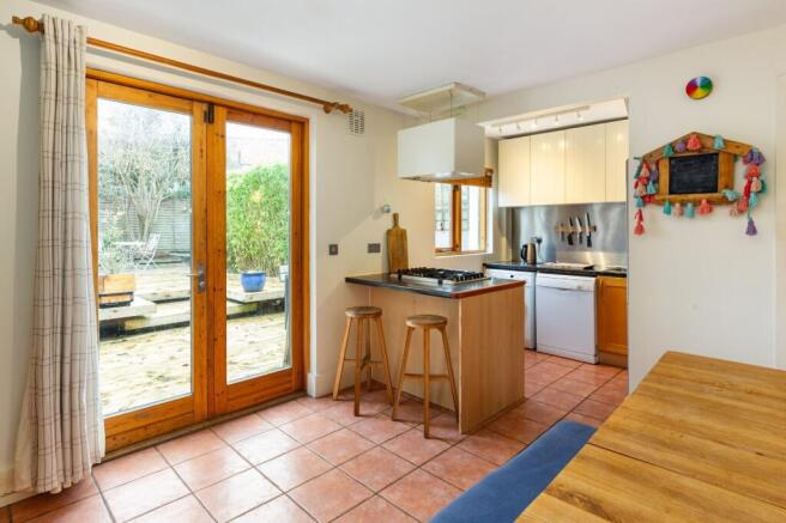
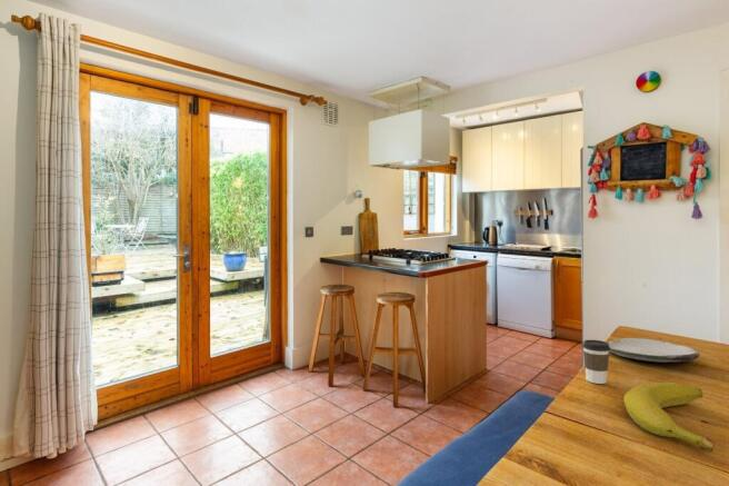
+ coffee cup (596, 361)
+ plate (649, 350)
+ banana (673, 405)
